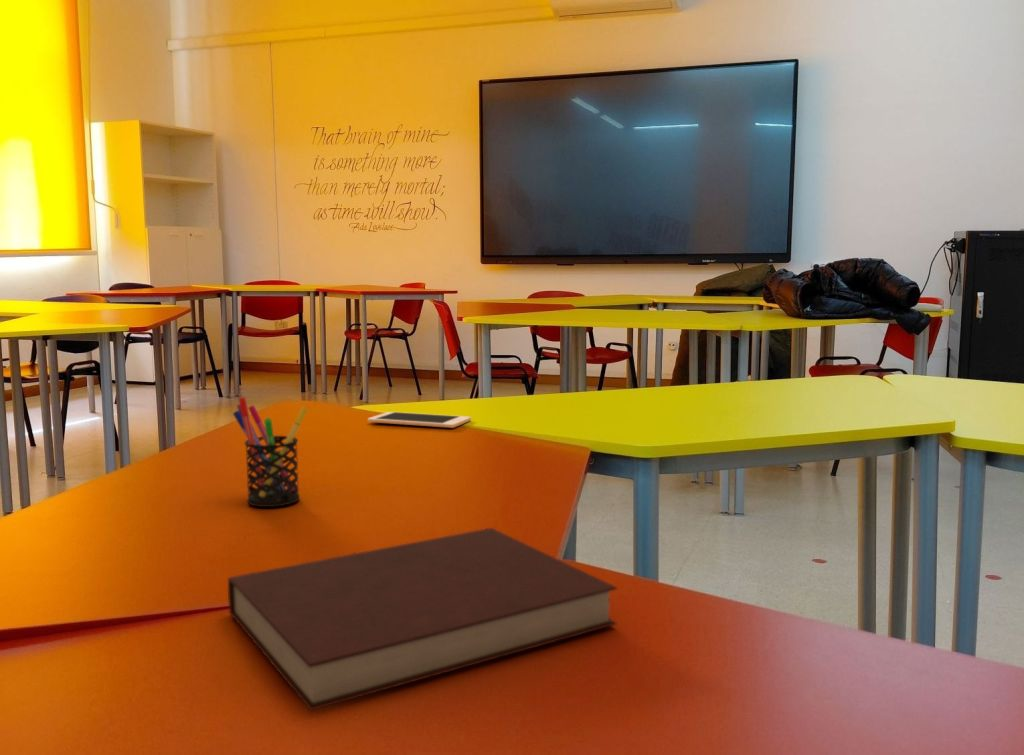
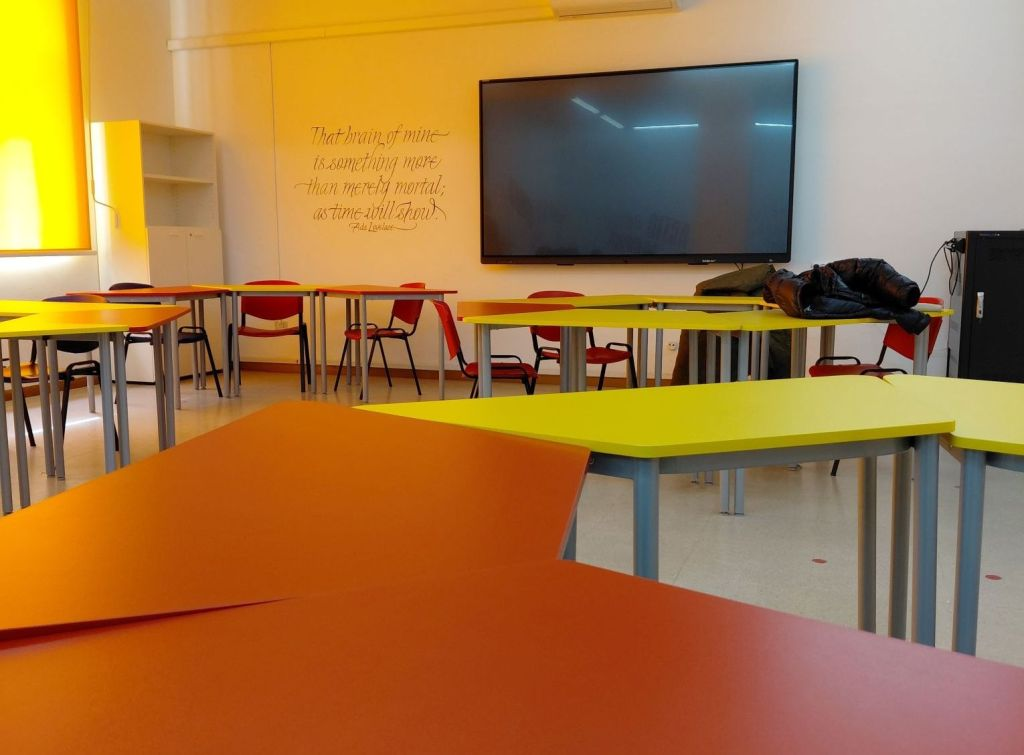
- pen holder (268, 449)
- cell phone (419, 419)
- notebook (419, 600)
